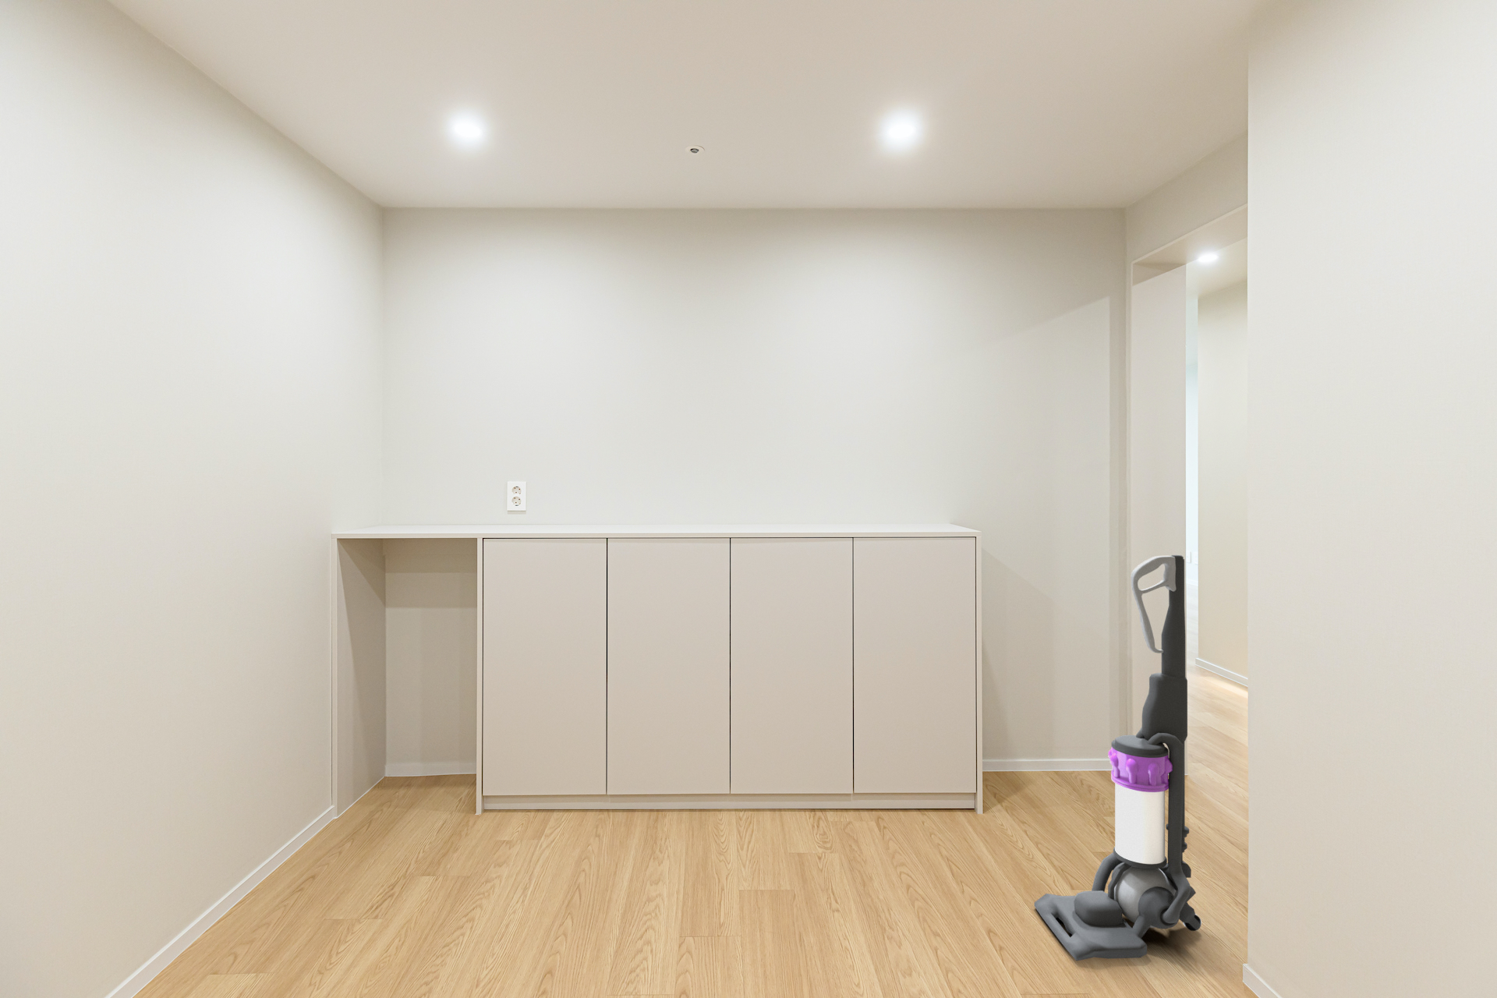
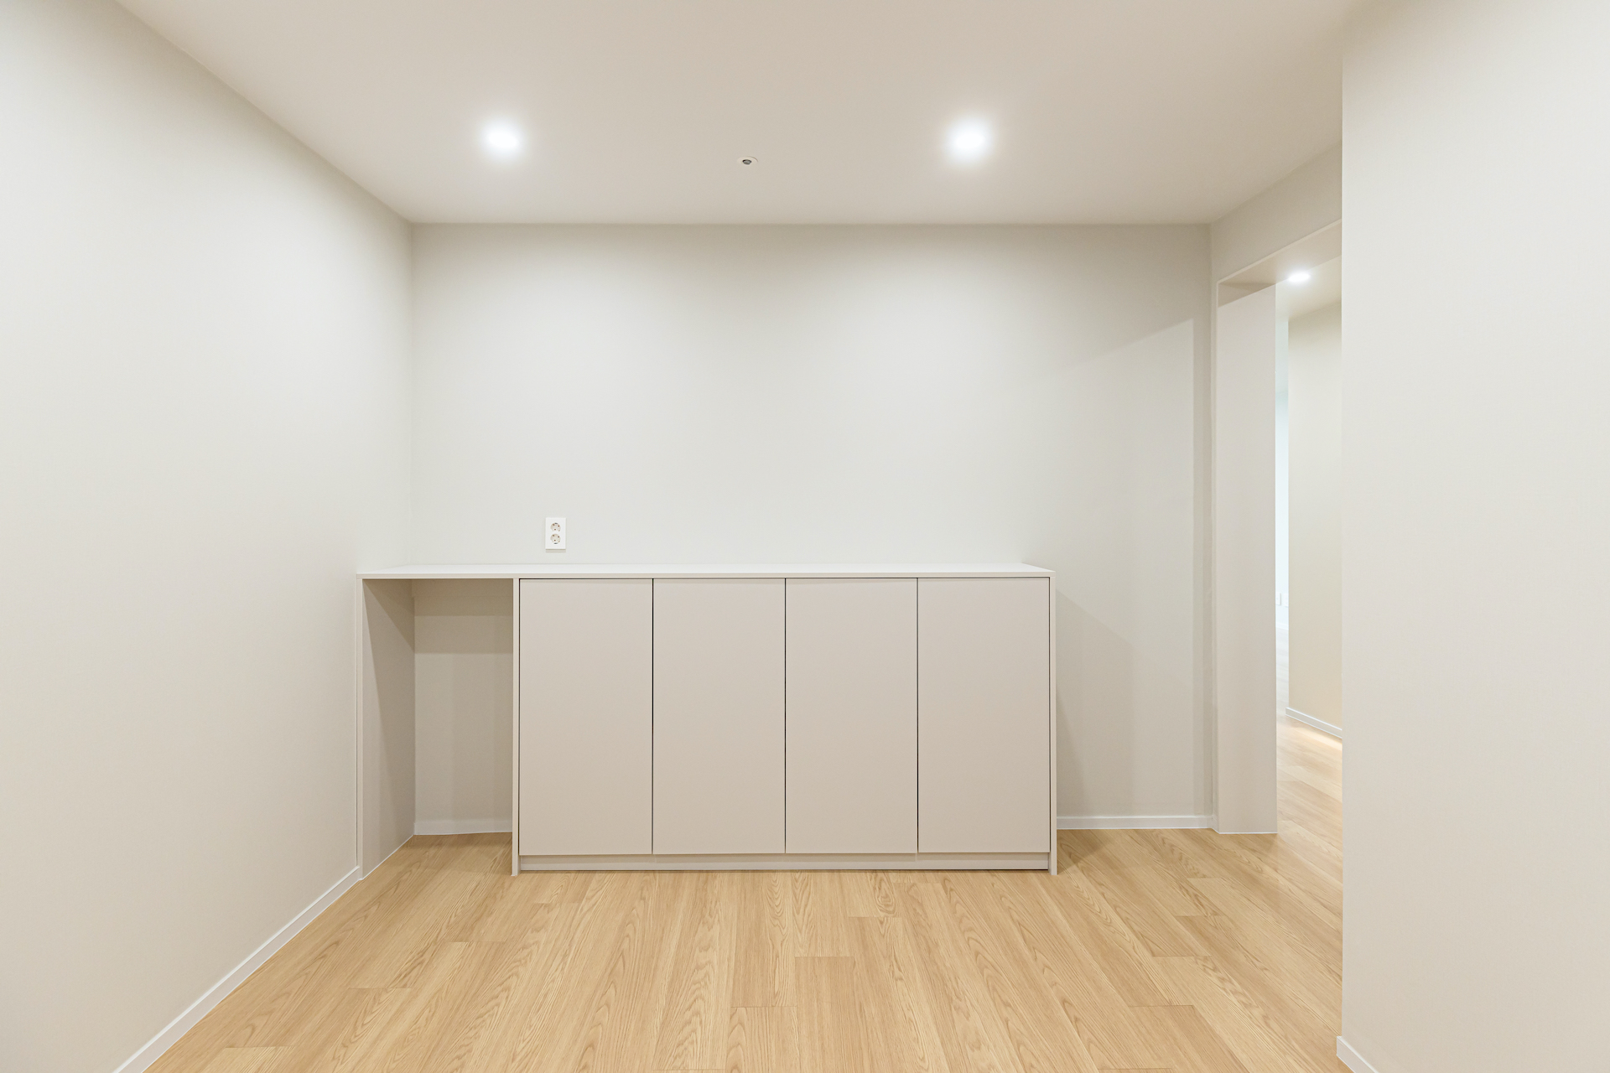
- vacuum cleaner (1126, 744)
